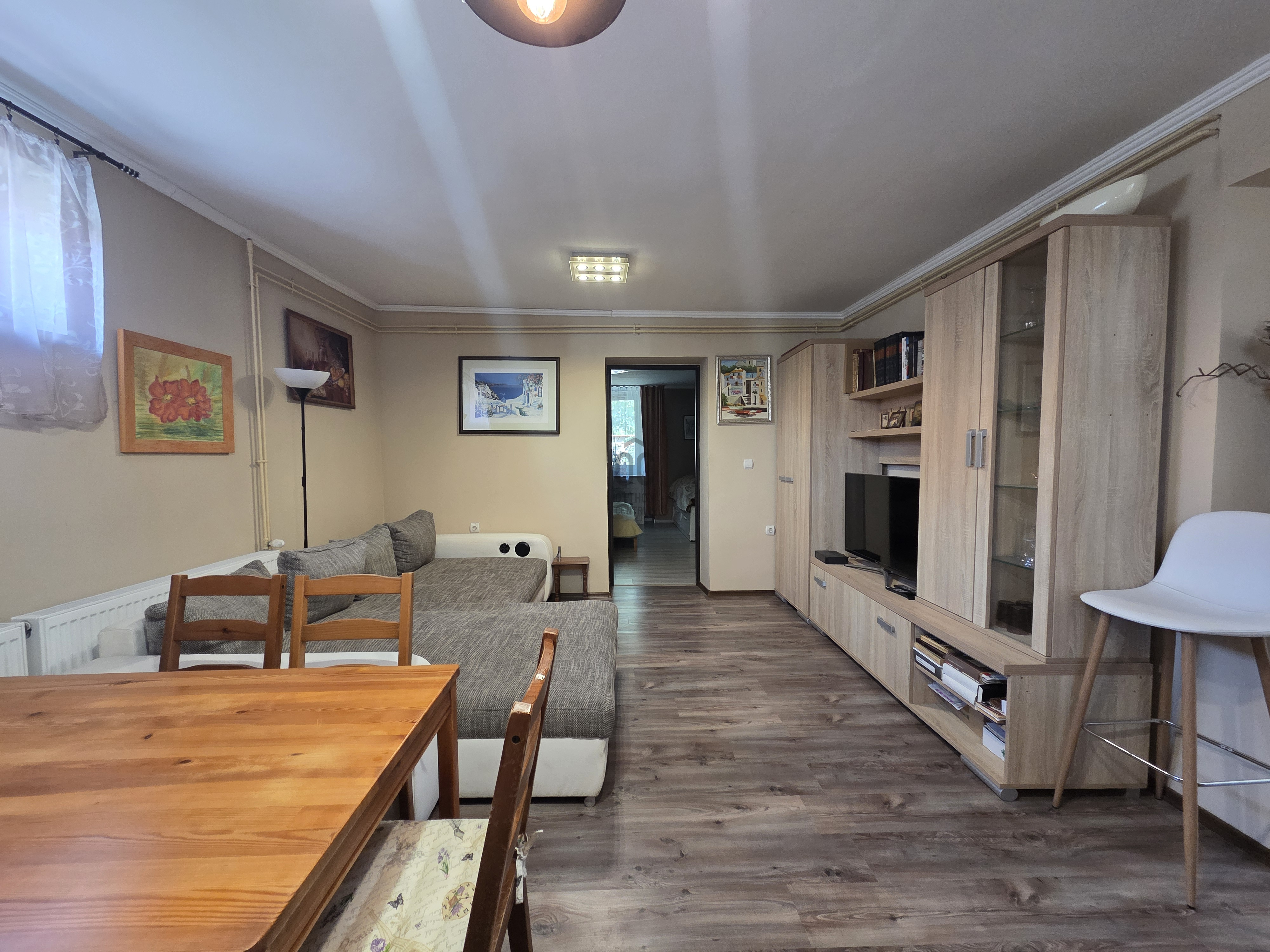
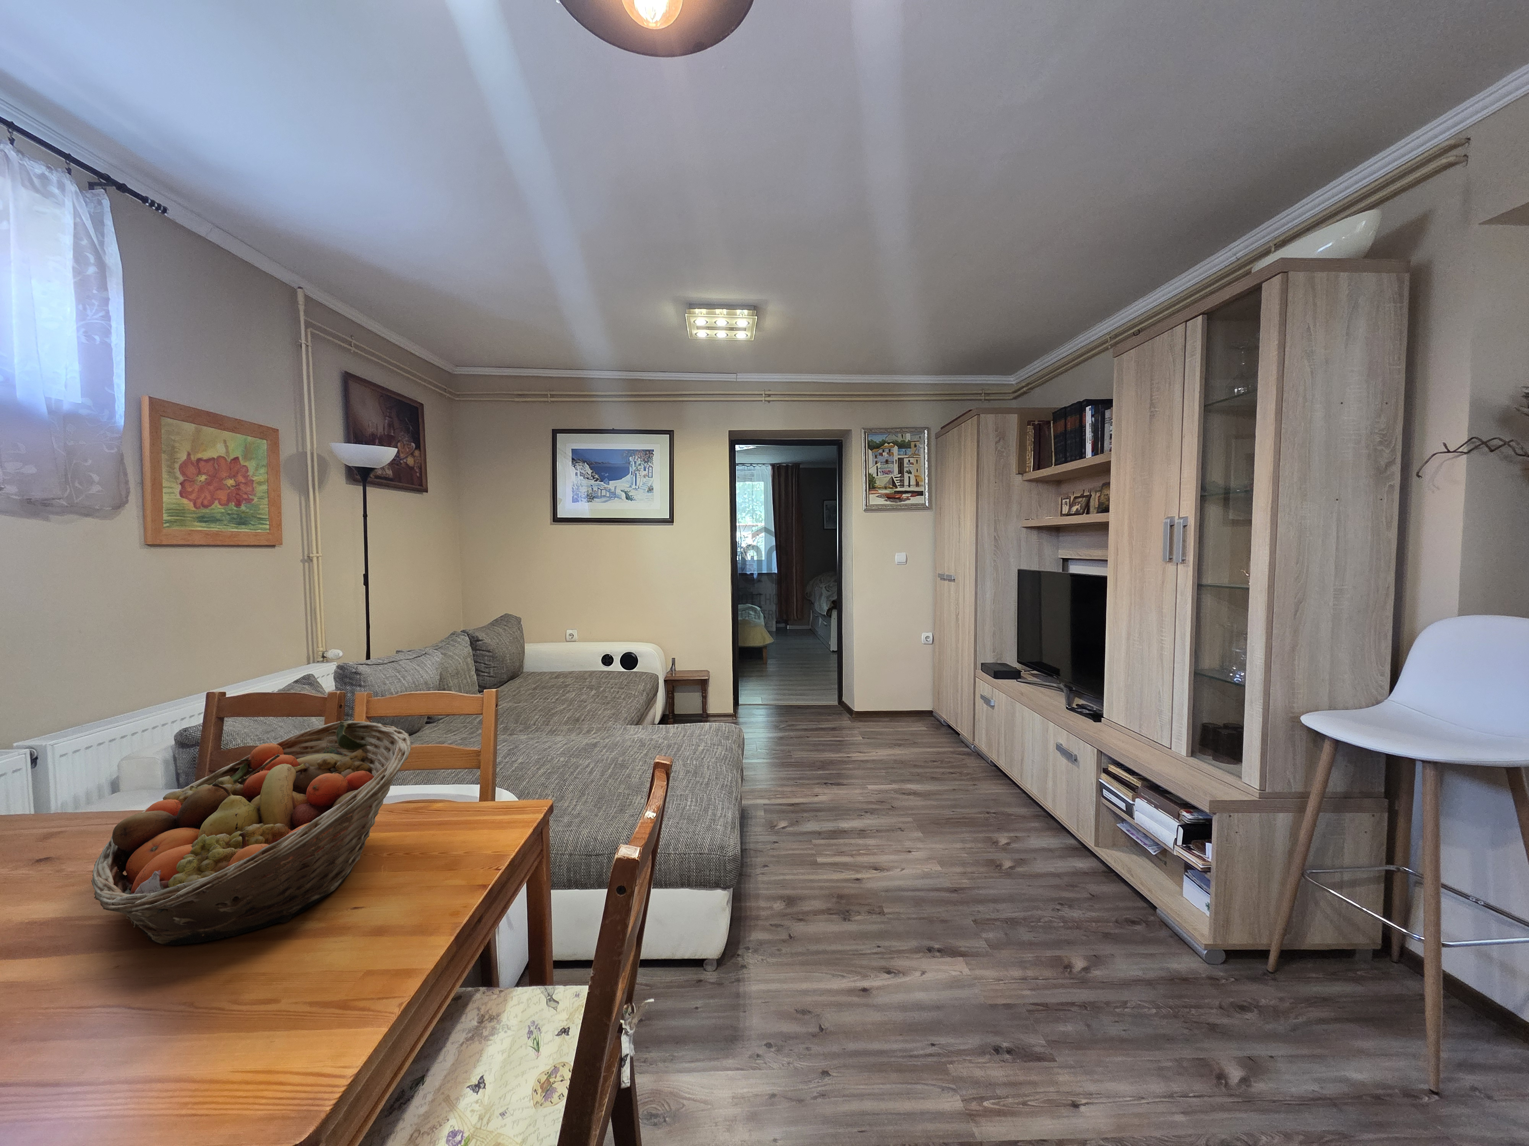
+ fruit basket (270, 815)
